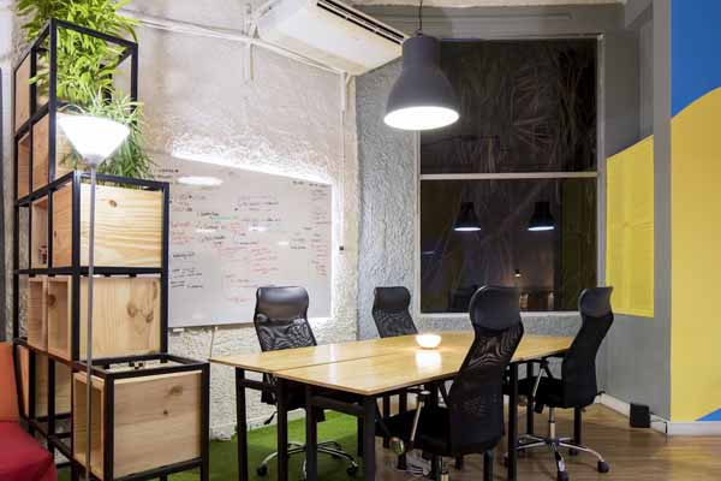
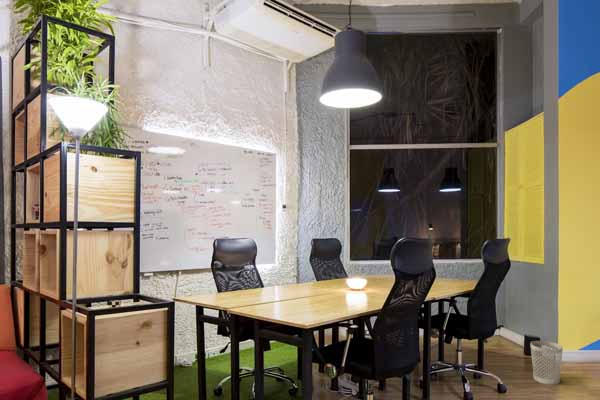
+ wastebasket (546, 362)
